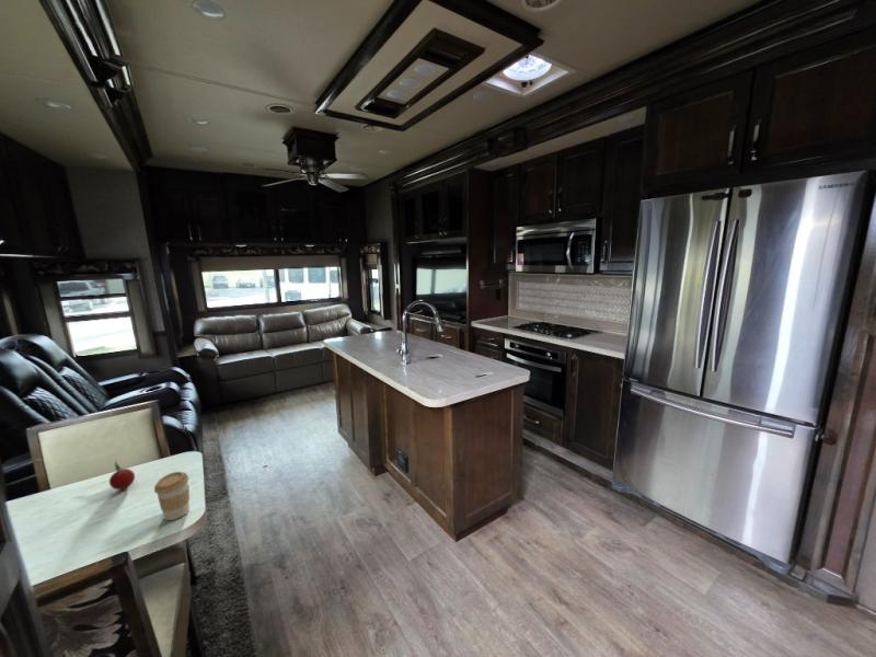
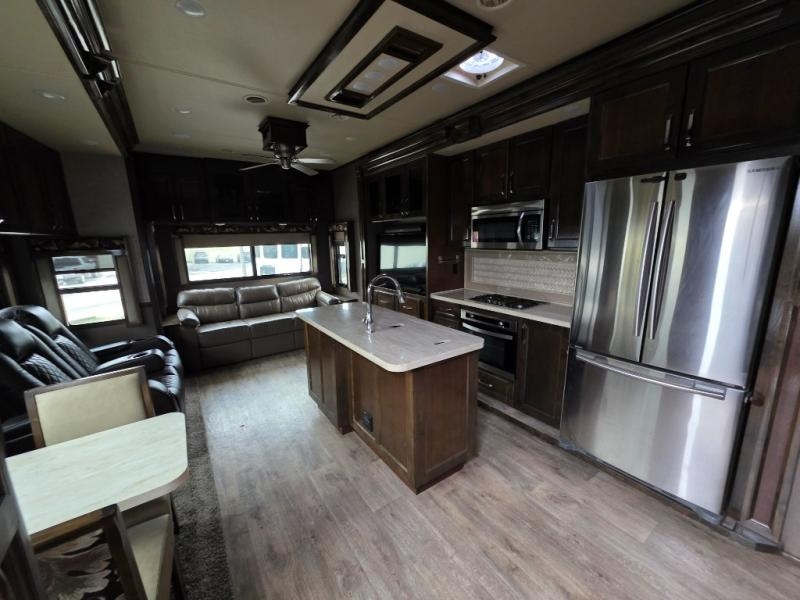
- coffee cup (173, 495)
- fruit (119, 475)
